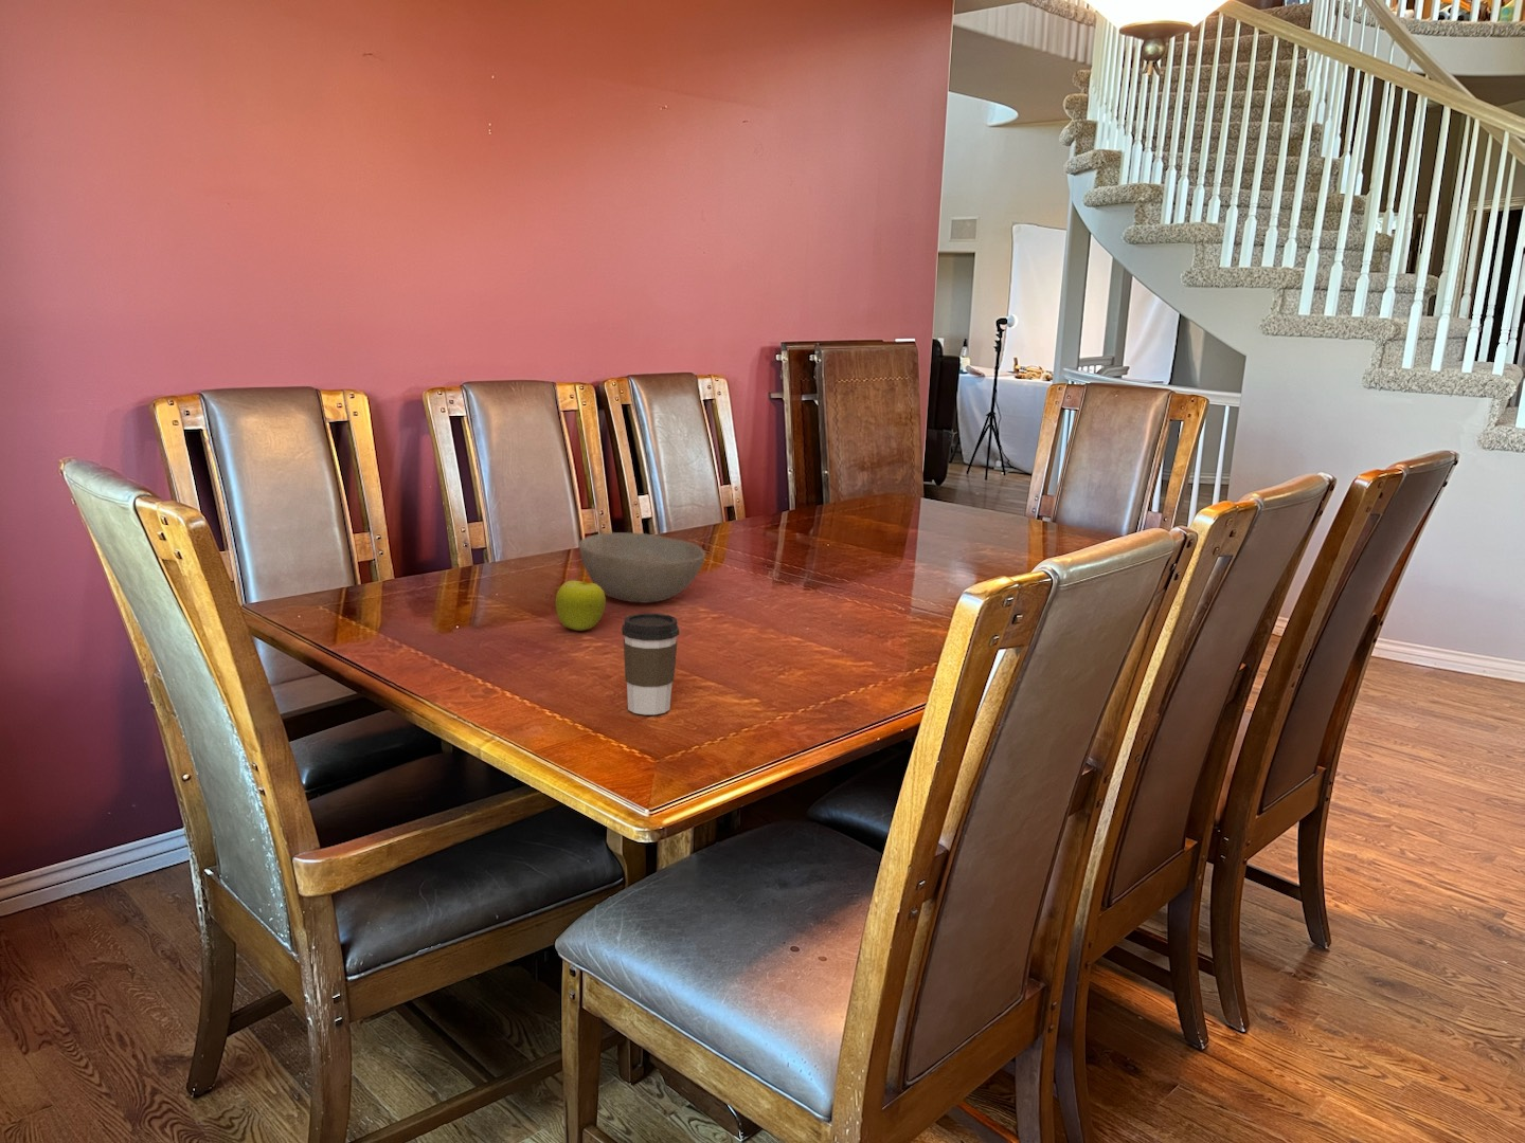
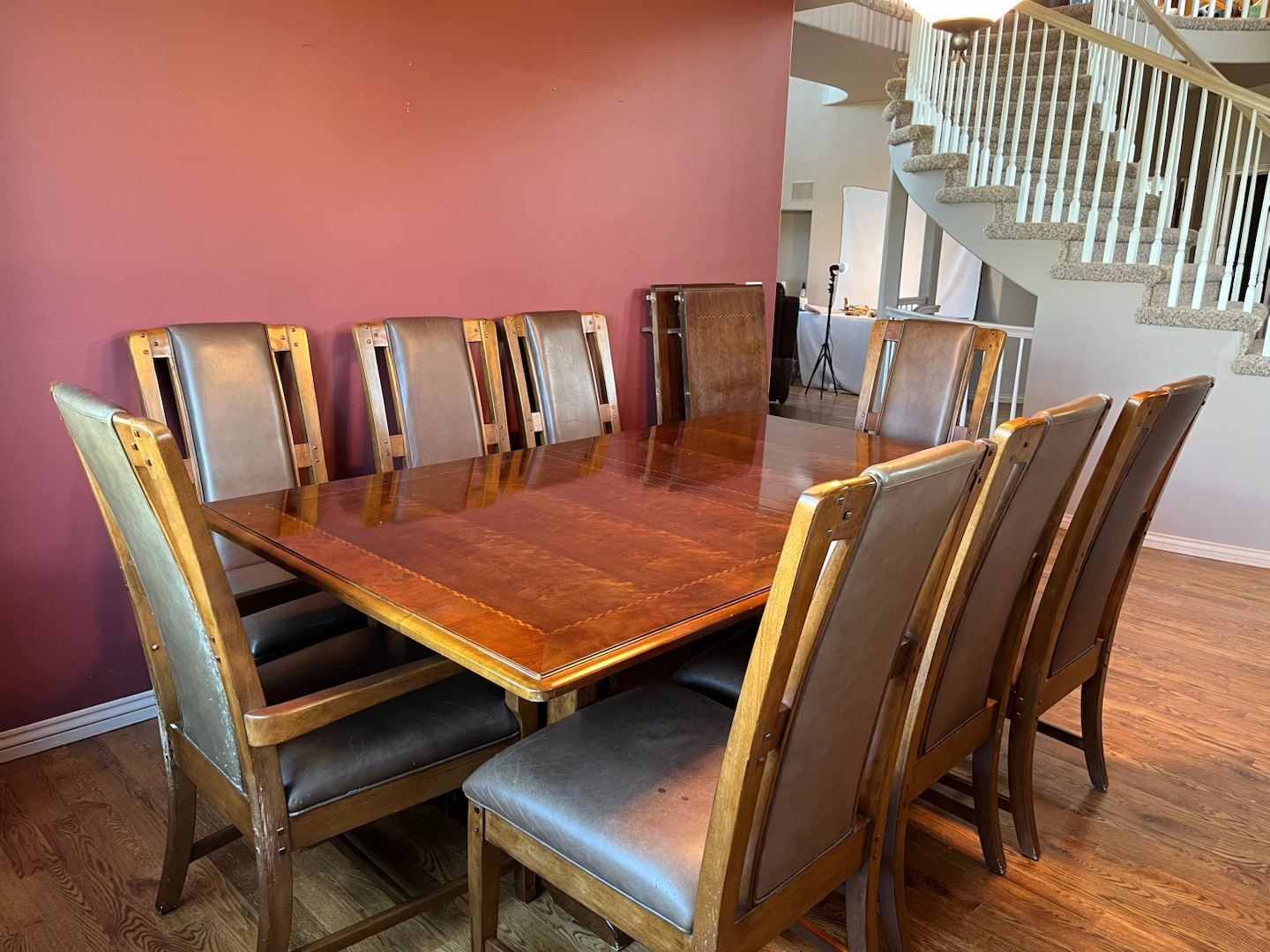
- bowl (641, 569)
- fruit (580, 604)
- coffee cup (650, 664)
